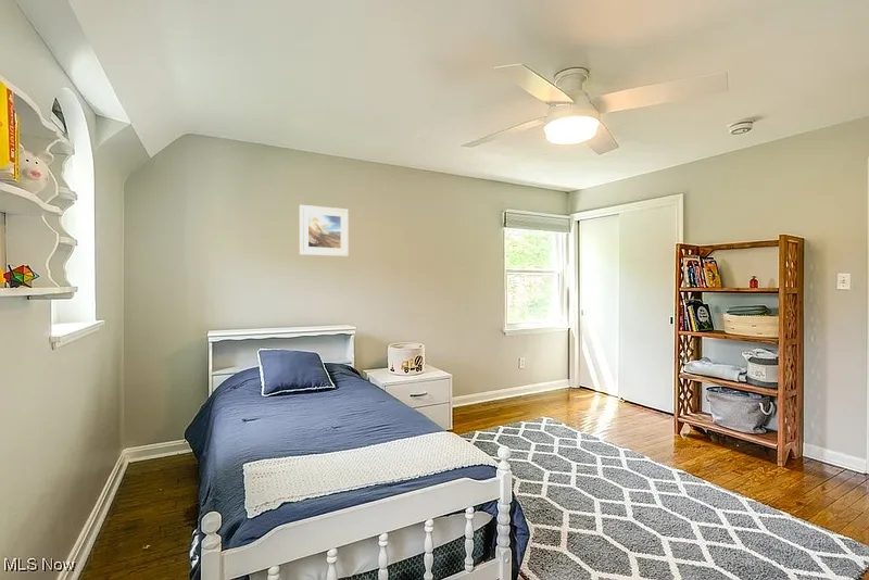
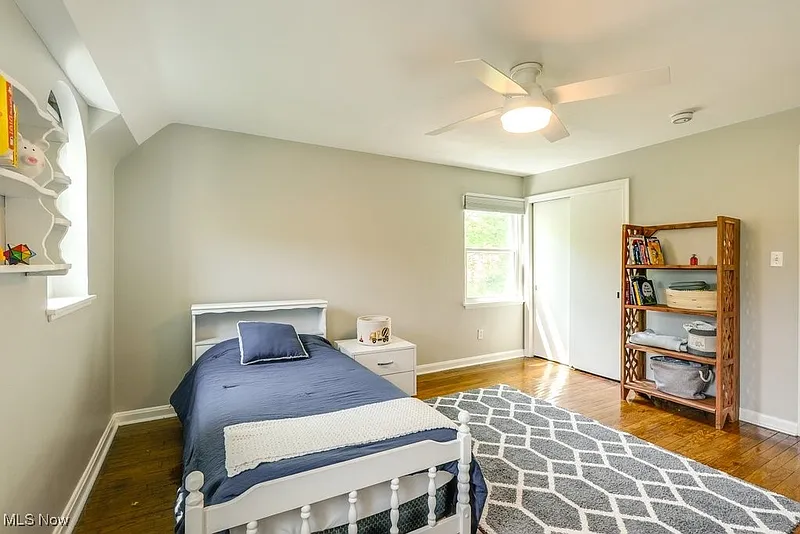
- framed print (324, 231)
